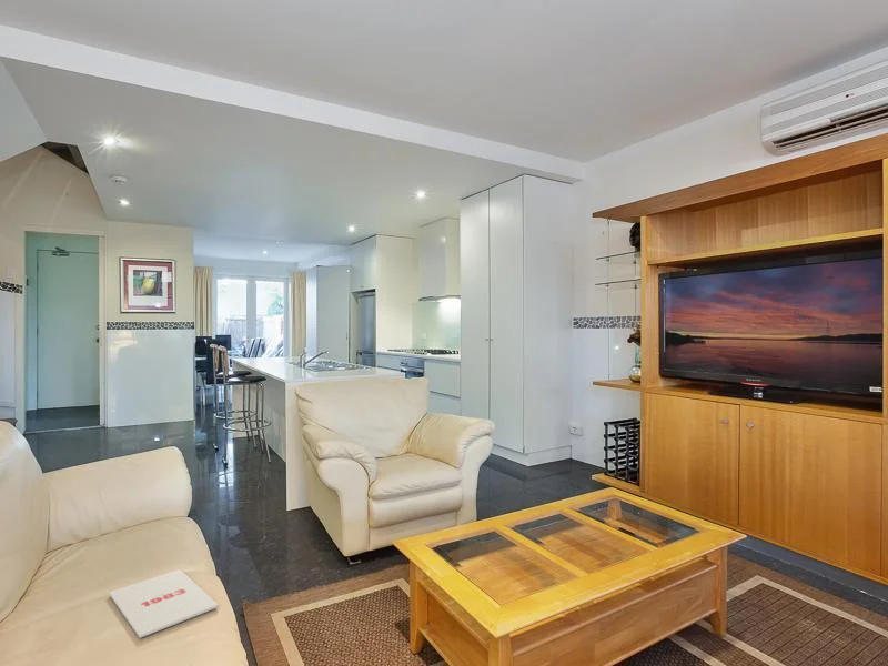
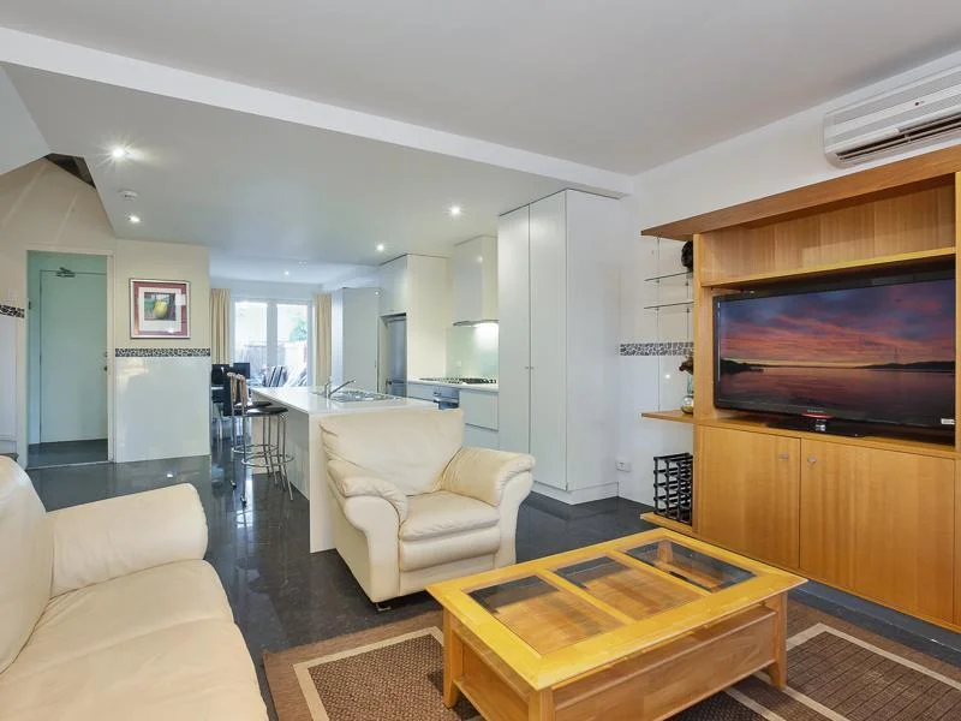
- magazine (162, 599)
